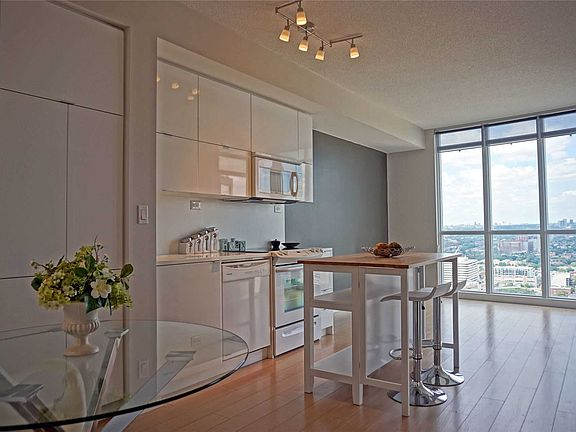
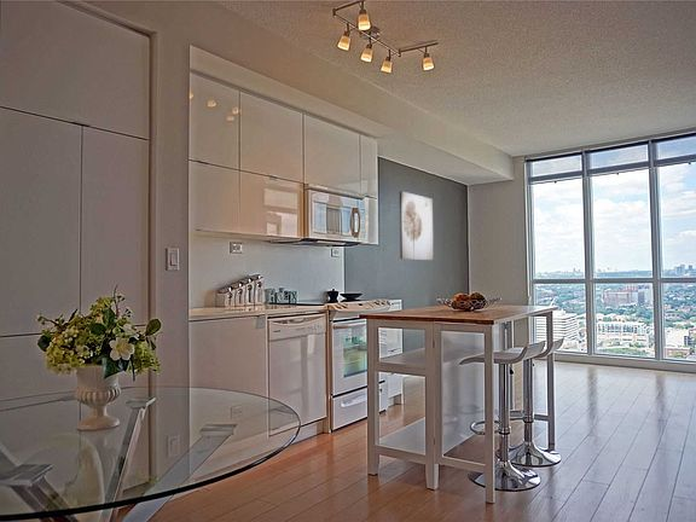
+ wall art (417, 227)
